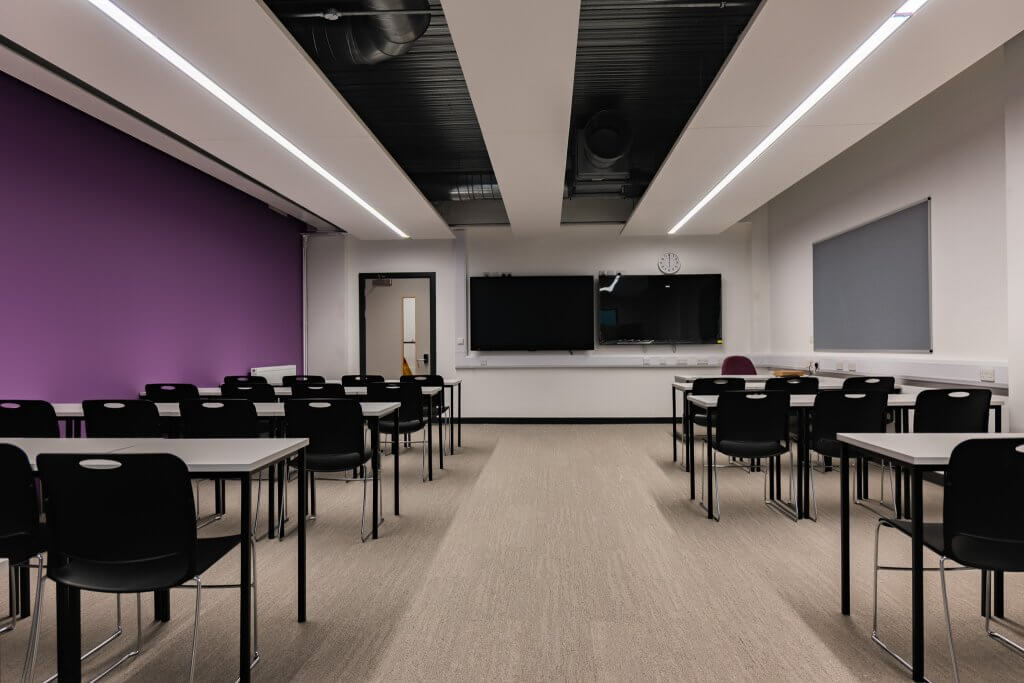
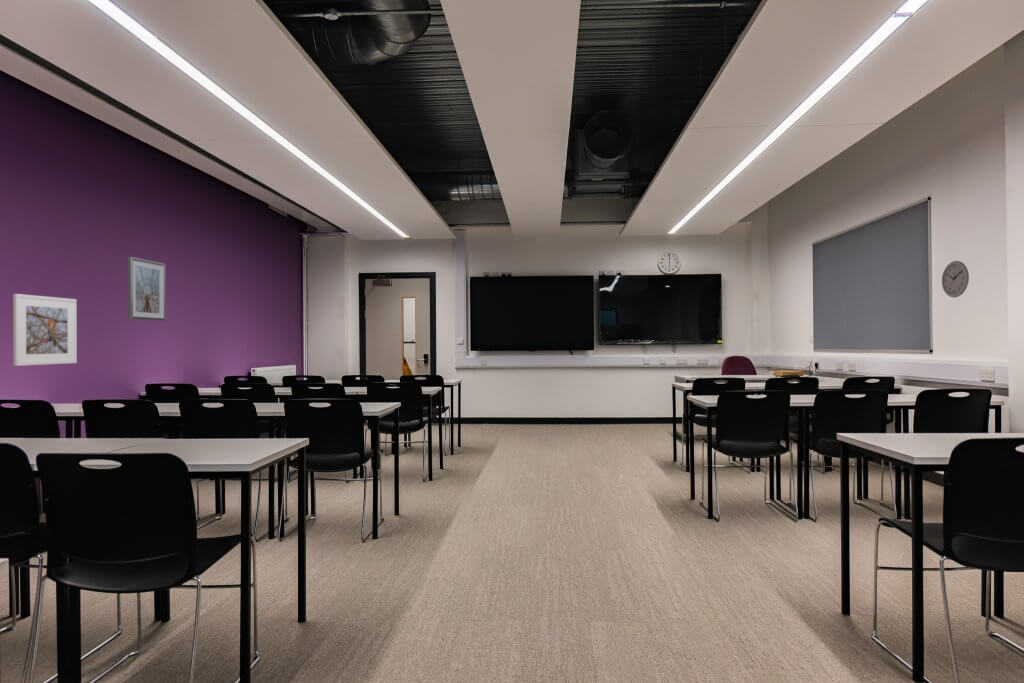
+ picture frame (147, 290)
+ wall clock (954, 279)
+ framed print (46, 330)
